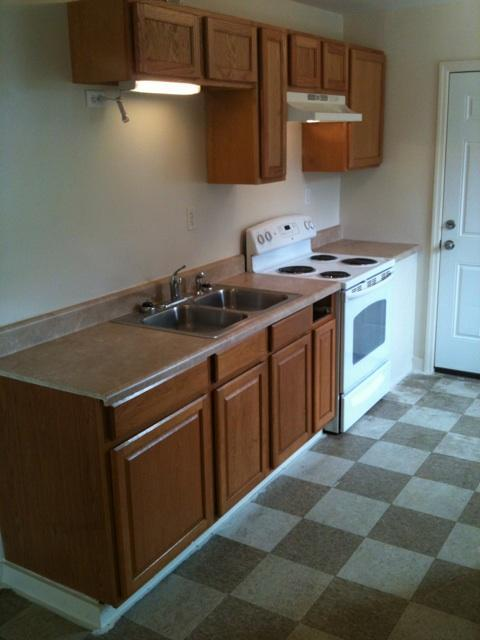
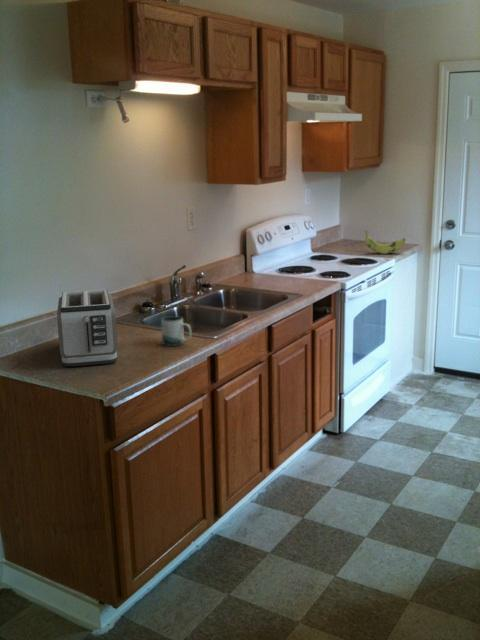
+ banana (385, 243)
+ mug (176, 331)
+ toaster (87, 326)
